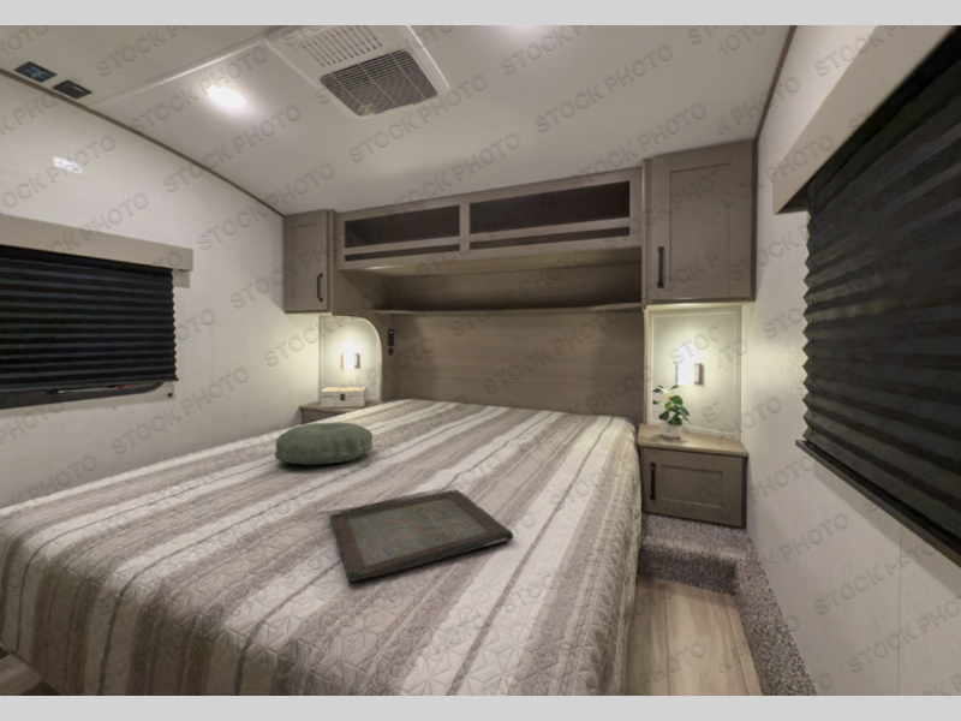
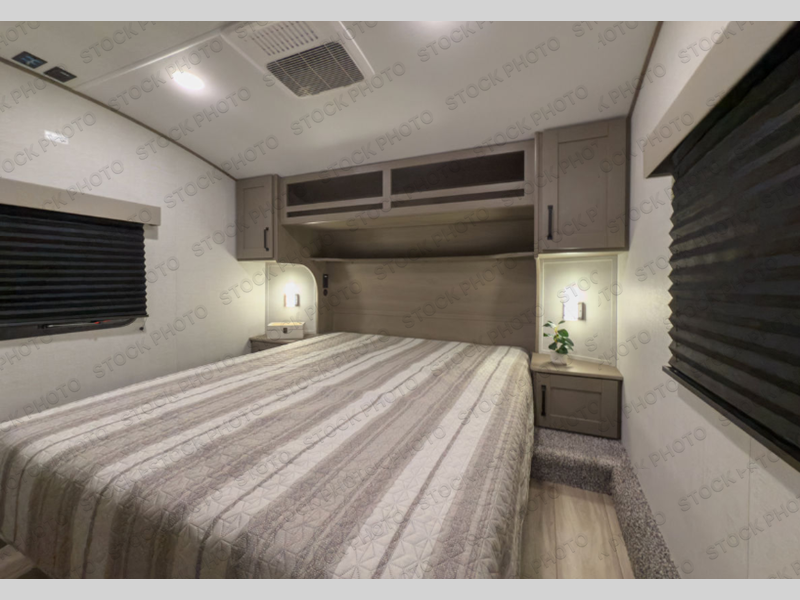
- serving tray (416, 524)
- pillow (324, 441)
